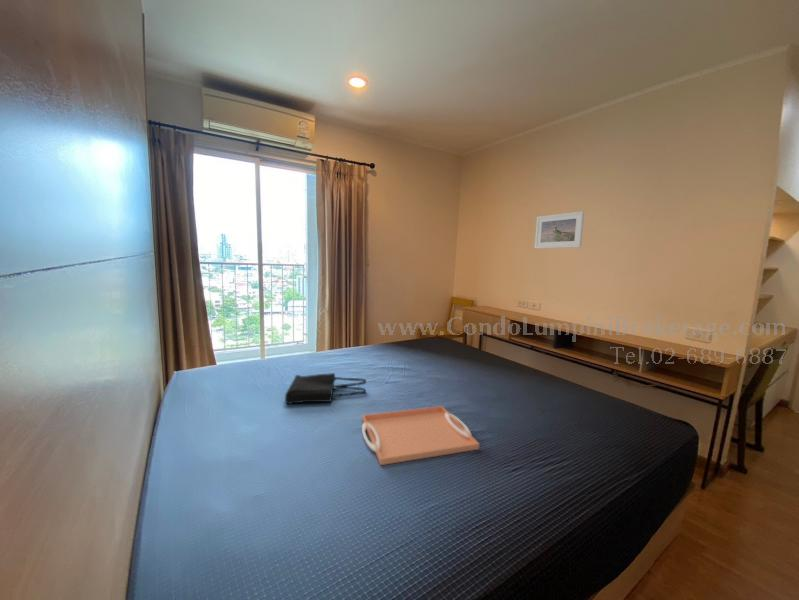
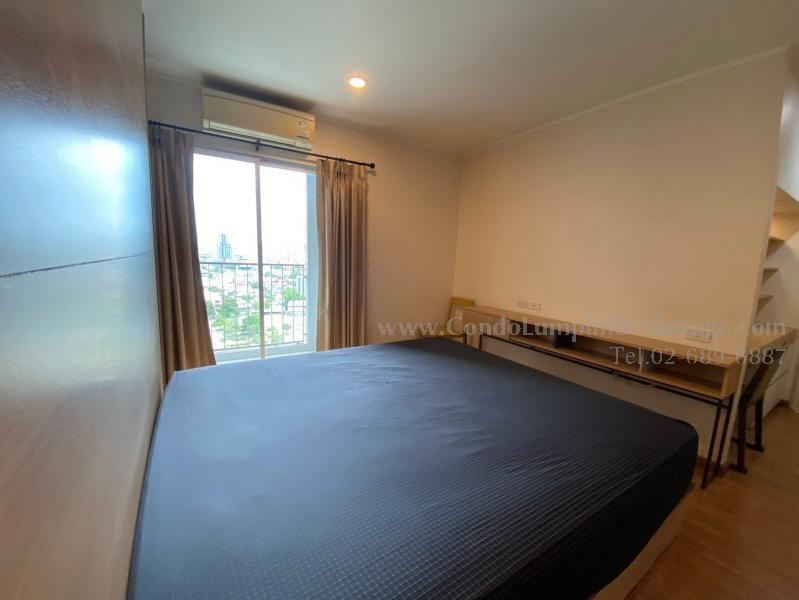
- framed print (557, 231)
- serving tray (416, 430)
- tote bag (328, 386)
